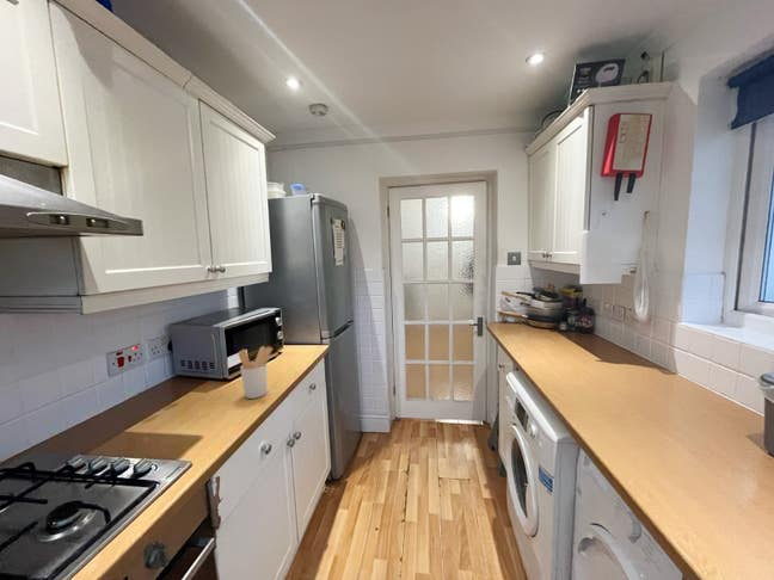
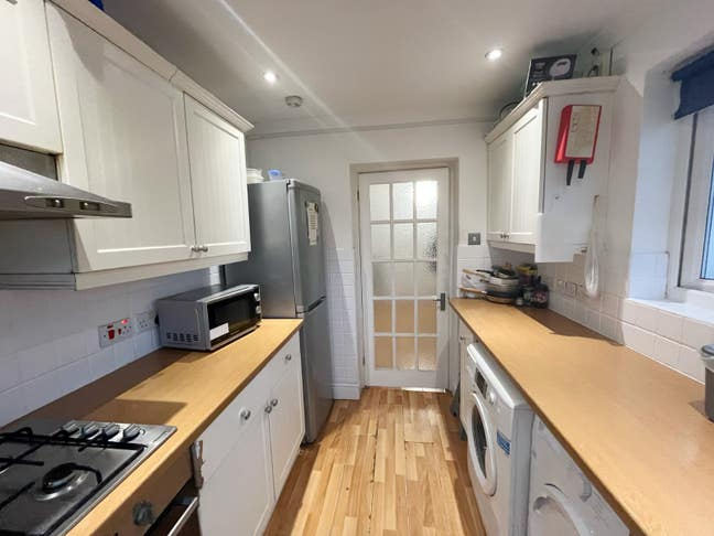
- utensil holder (258, 370)
